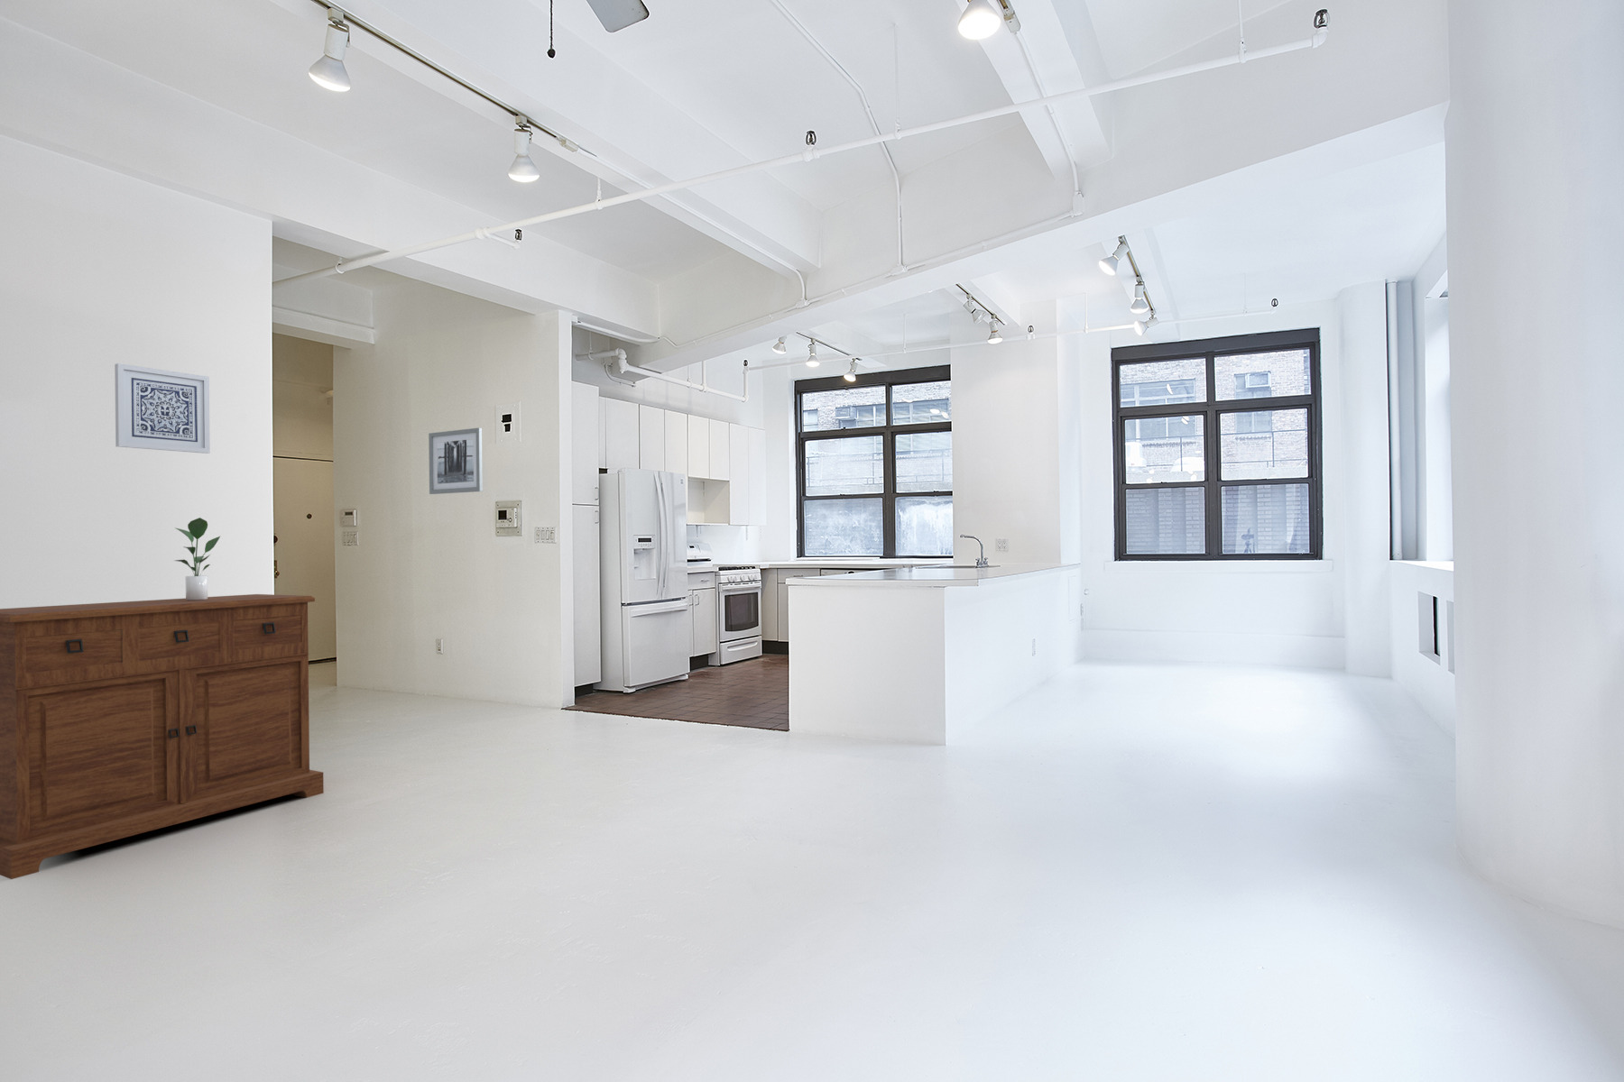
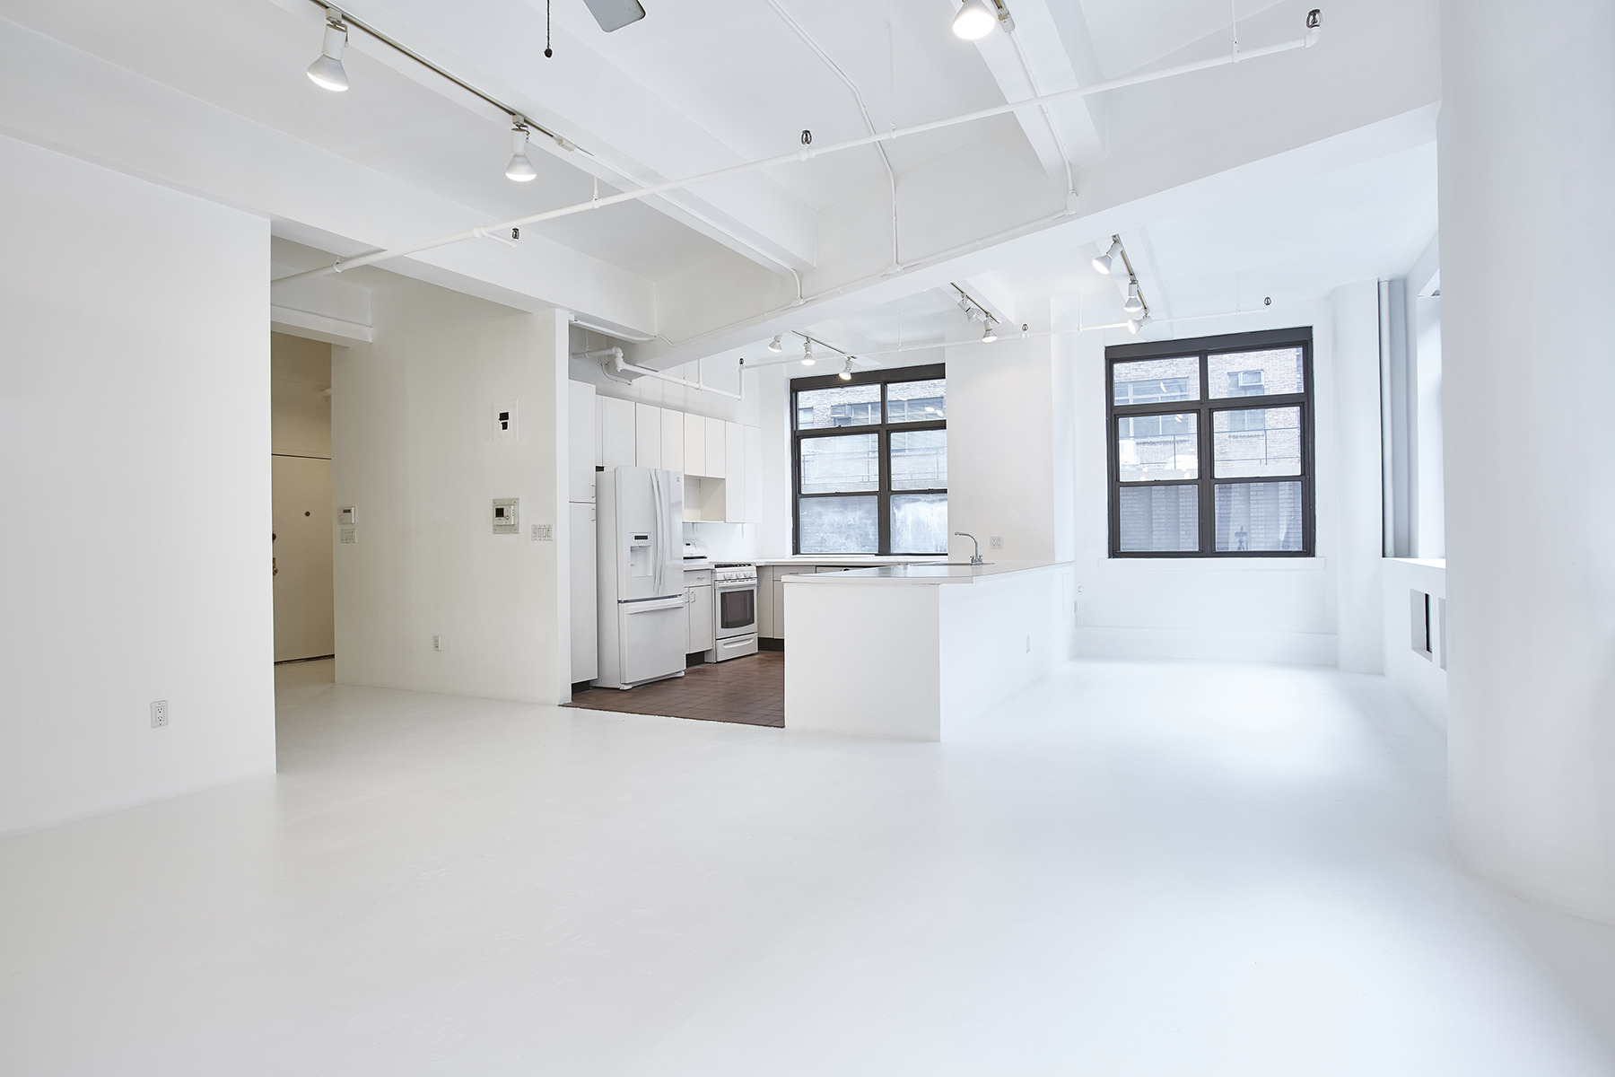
- wall art (454, 461)
- sideboard (155, 712)
- wall art (163, 411)
- potted plant (198, 558)
